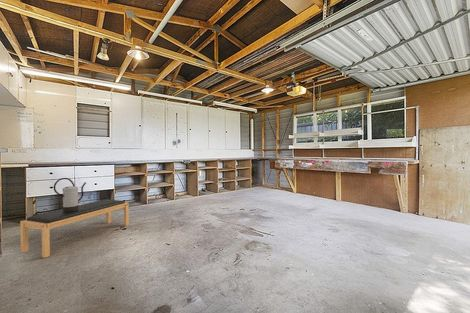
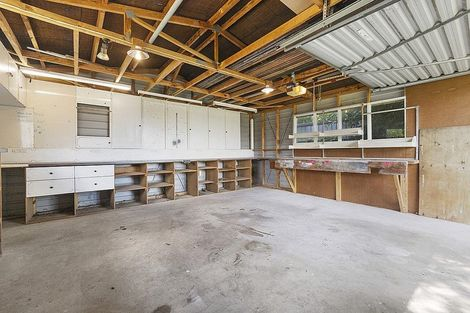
- bench (82, 219)
- watering can (71, 193)
